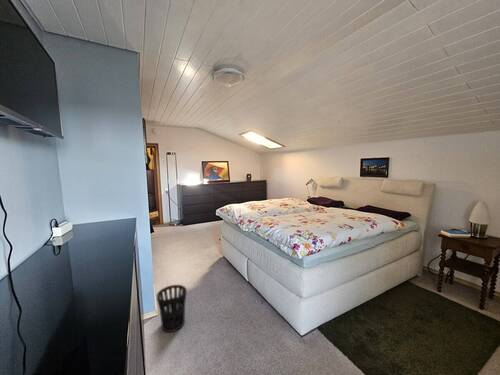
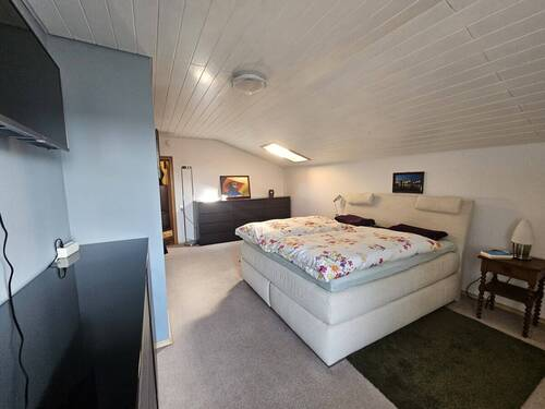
- wastebasket (172, 308)
